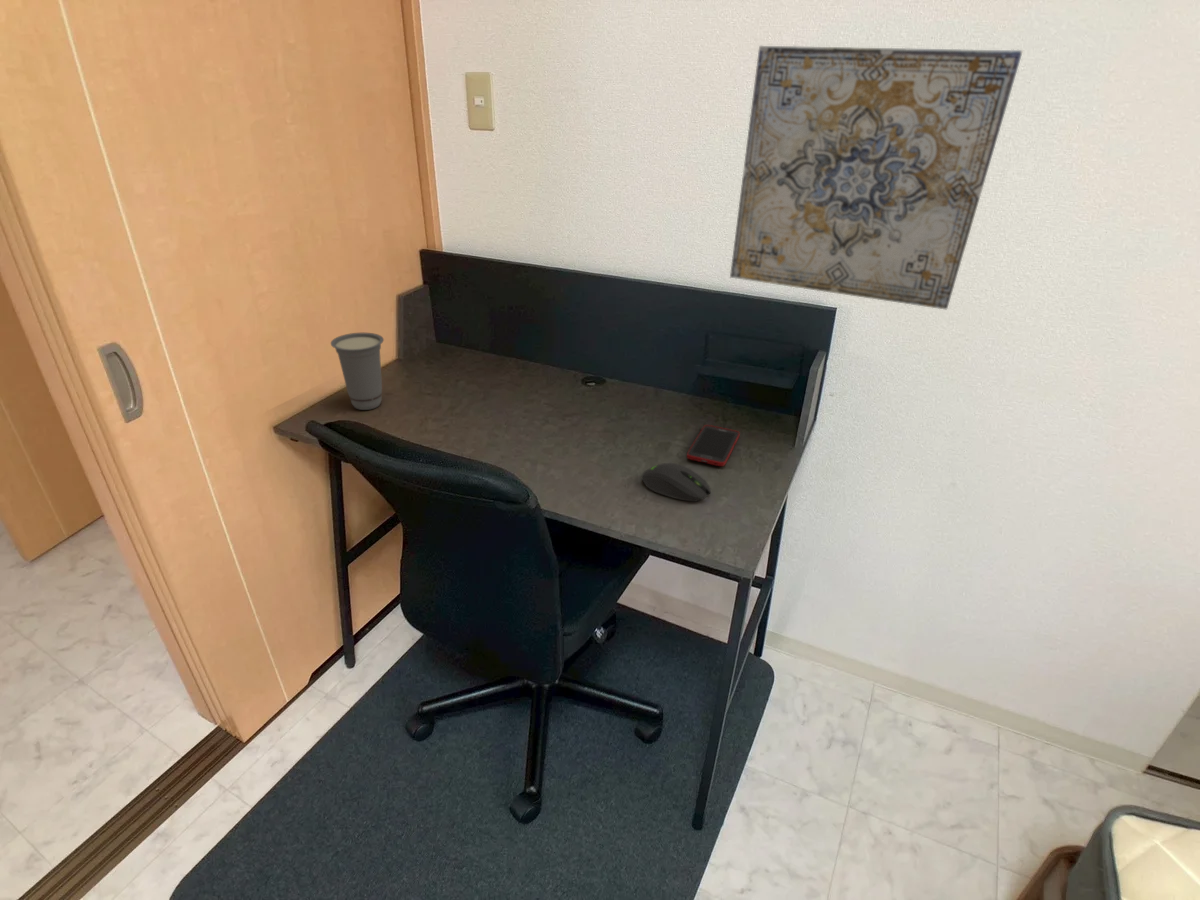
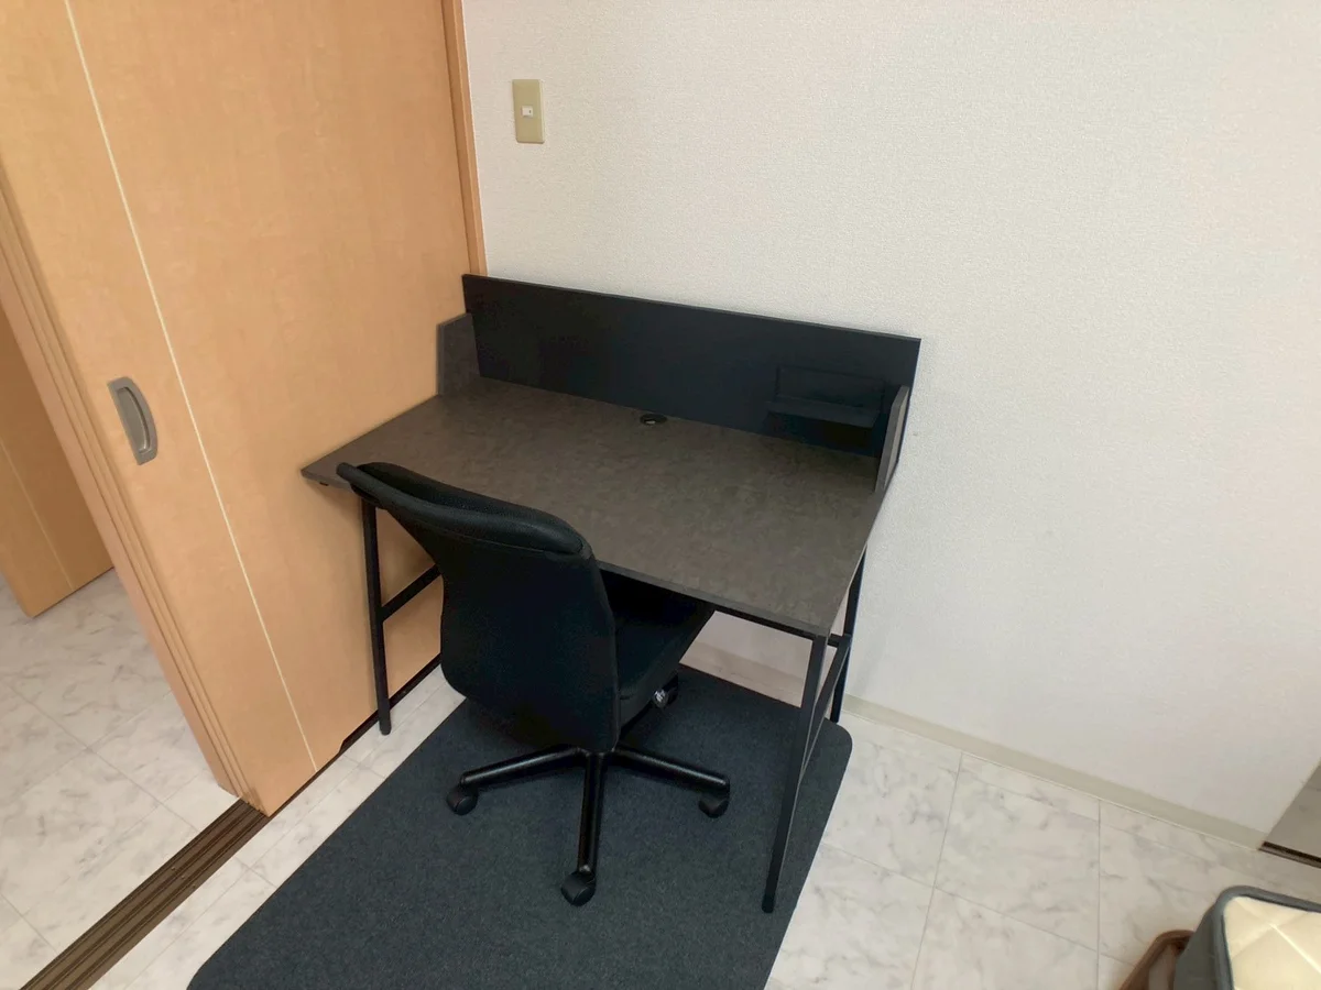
- cell phone (713, 444)
- wall art (856, 179)
- computer mouse (676, 478)
- cup (362, 373)
